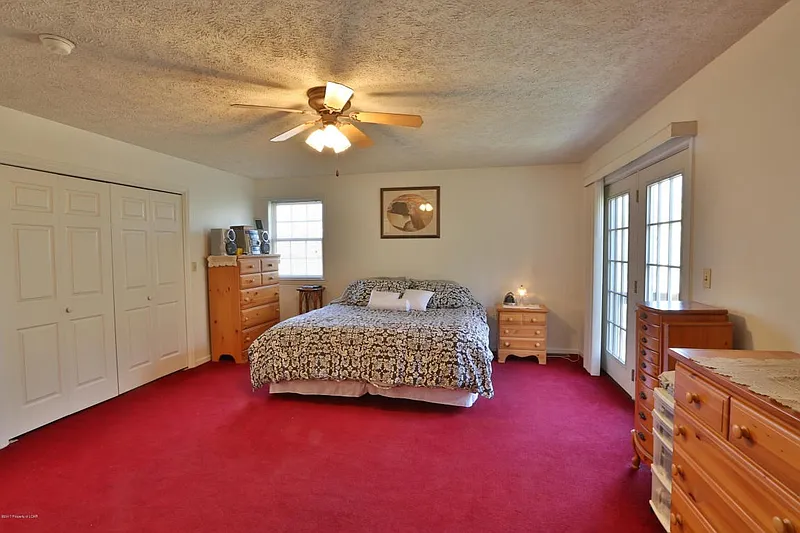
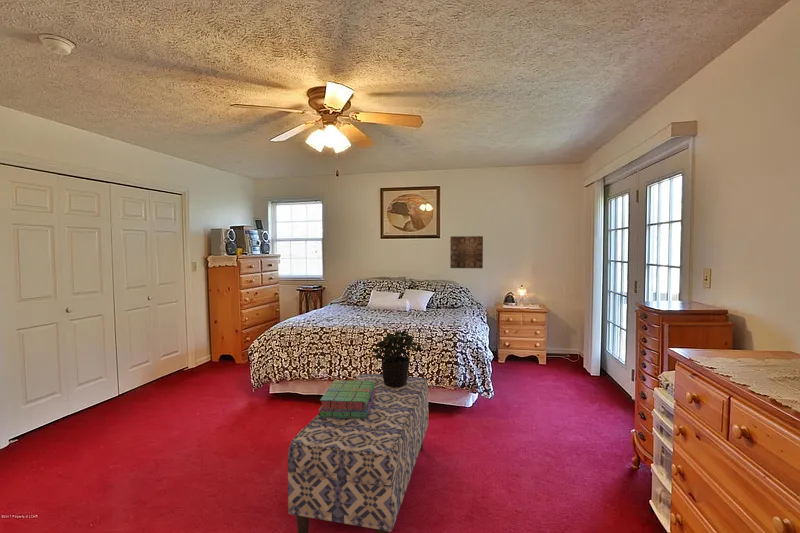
+ wall art (466, 252)
+ potted plant (397, 356)
+ stack of books (348, 397)
+ bench (372, 445)
